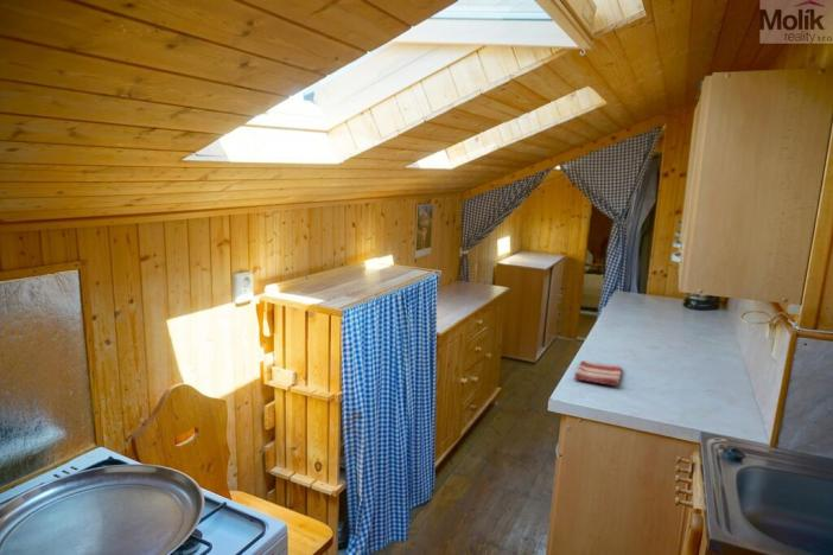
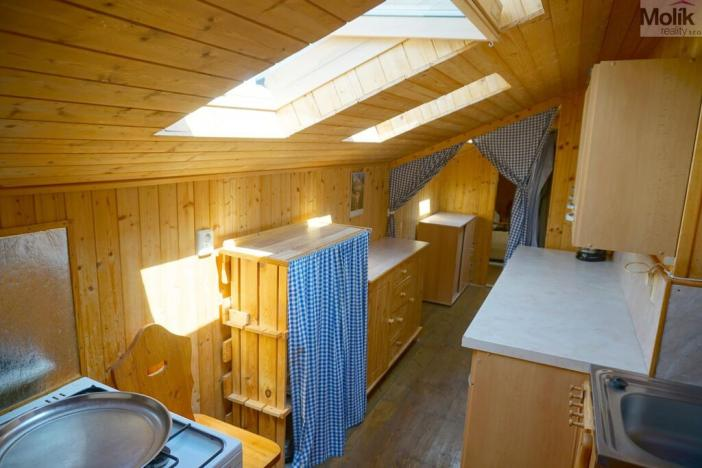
- dish towel (598, 371)
